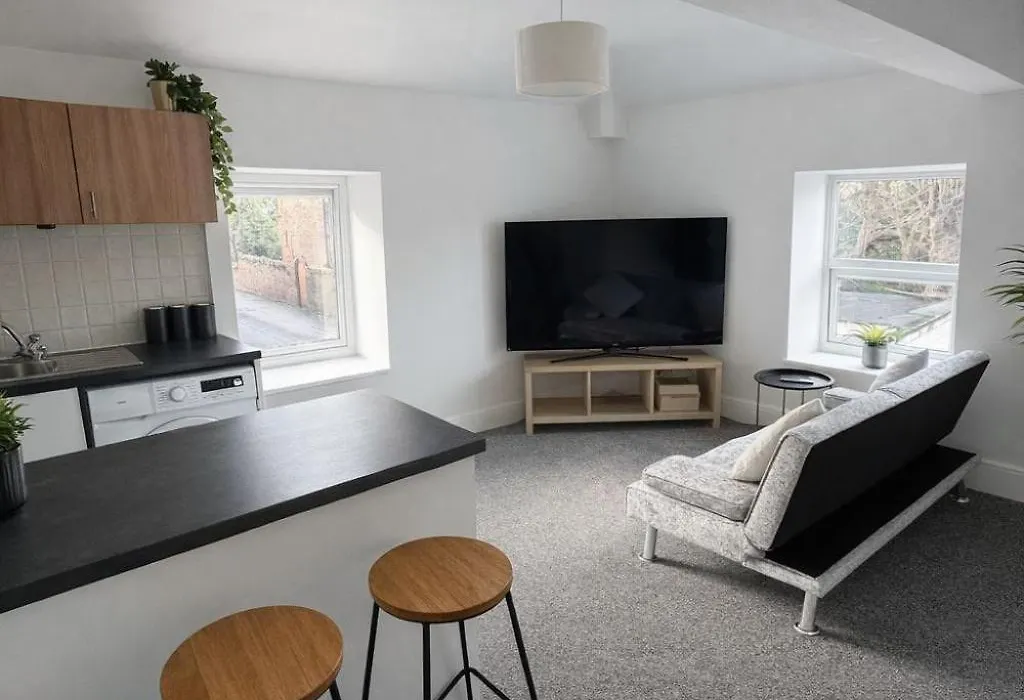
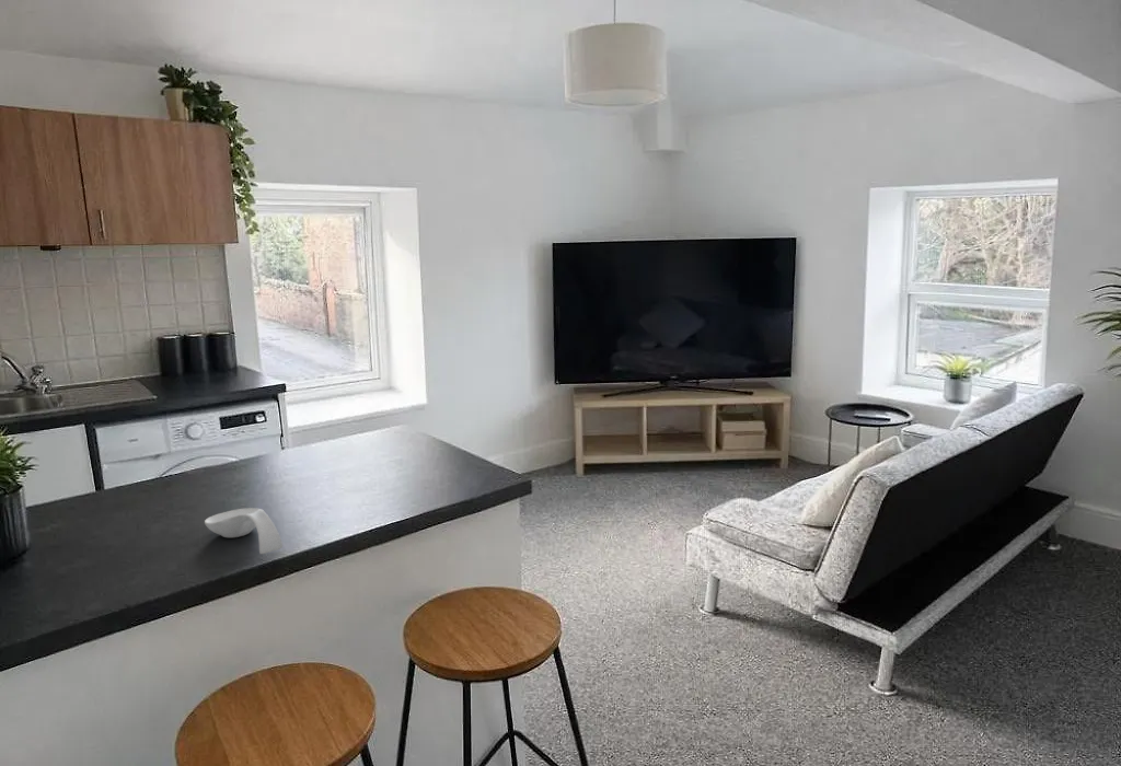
+ spoon rest (245, 522)
